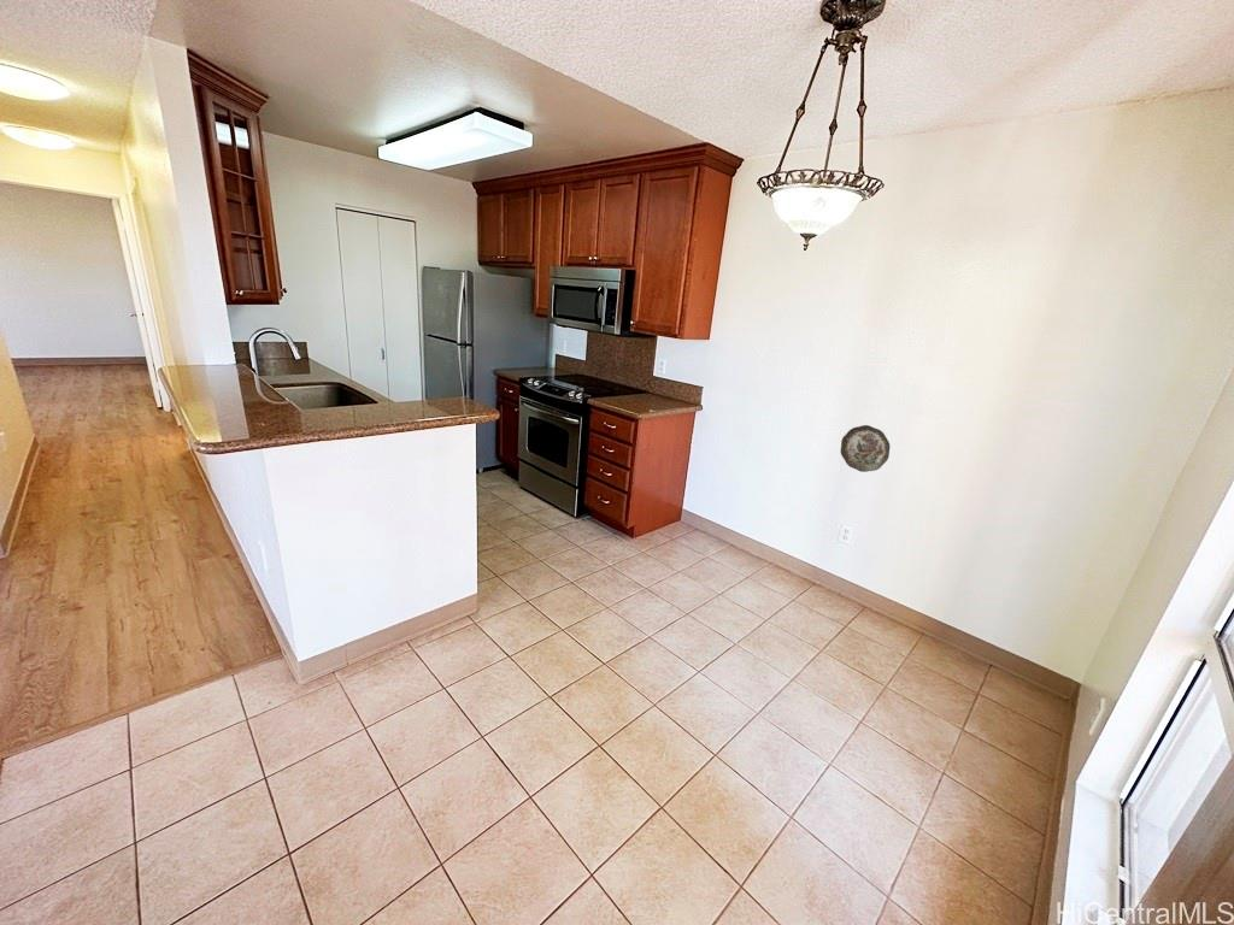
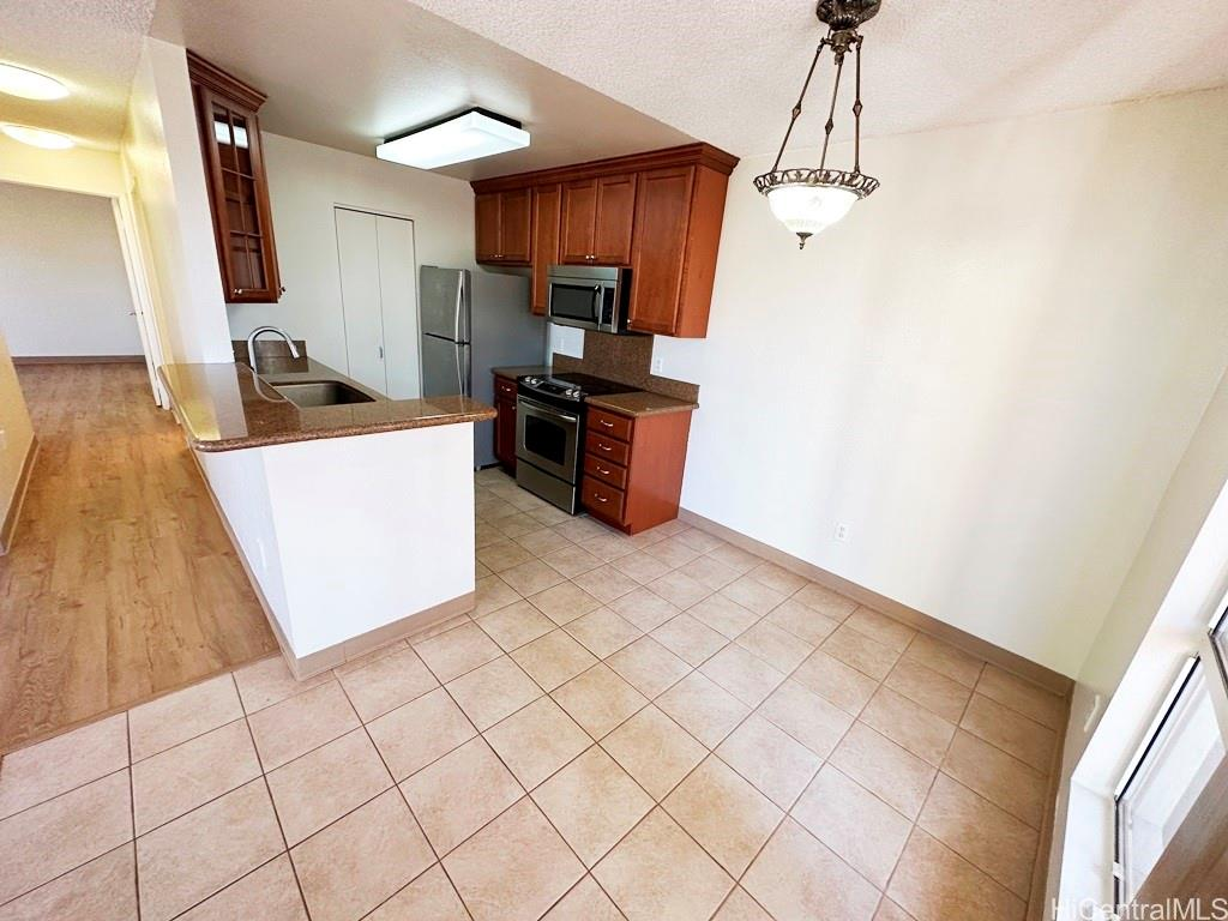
- decorative plate (864, 448)
